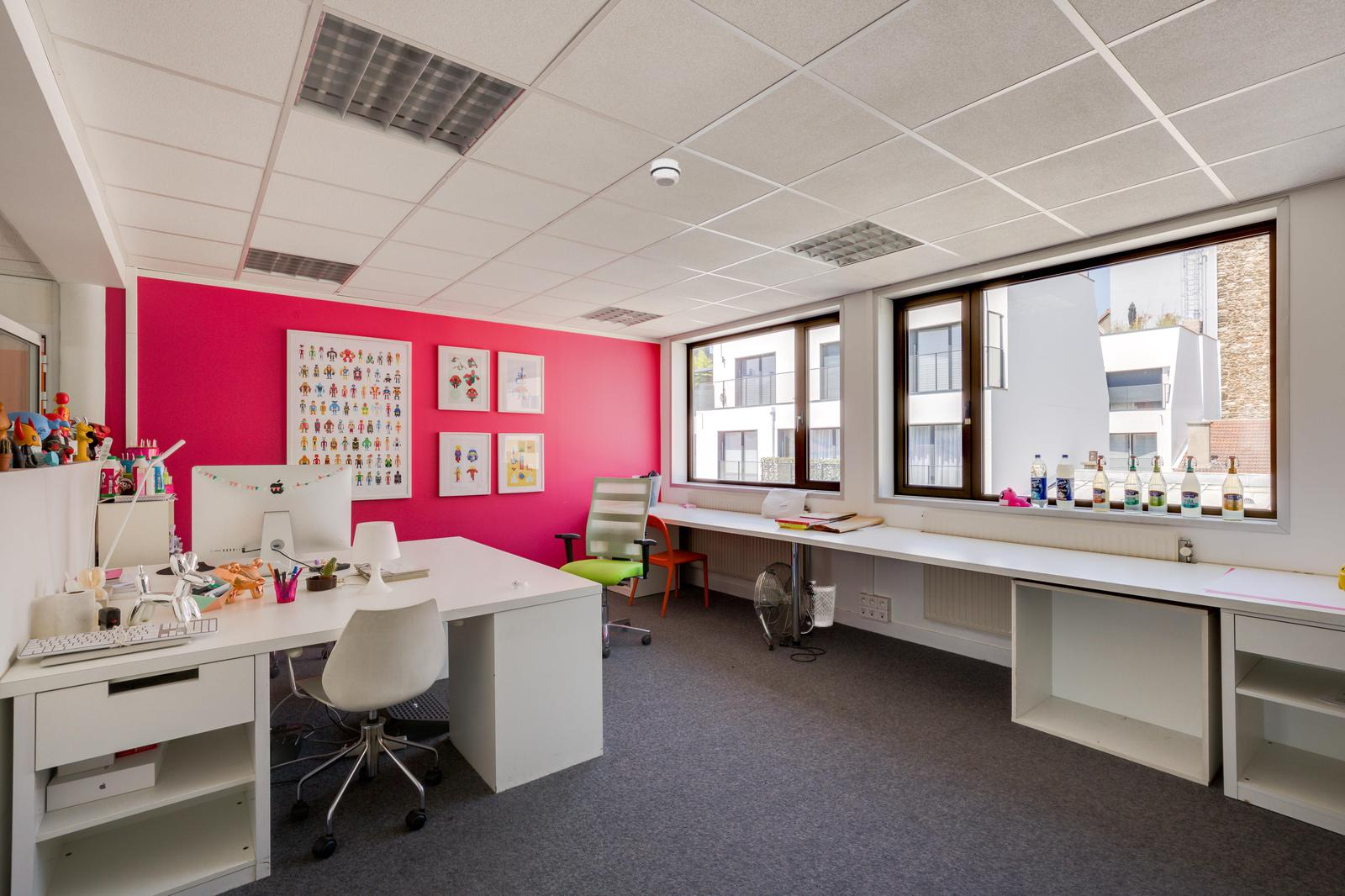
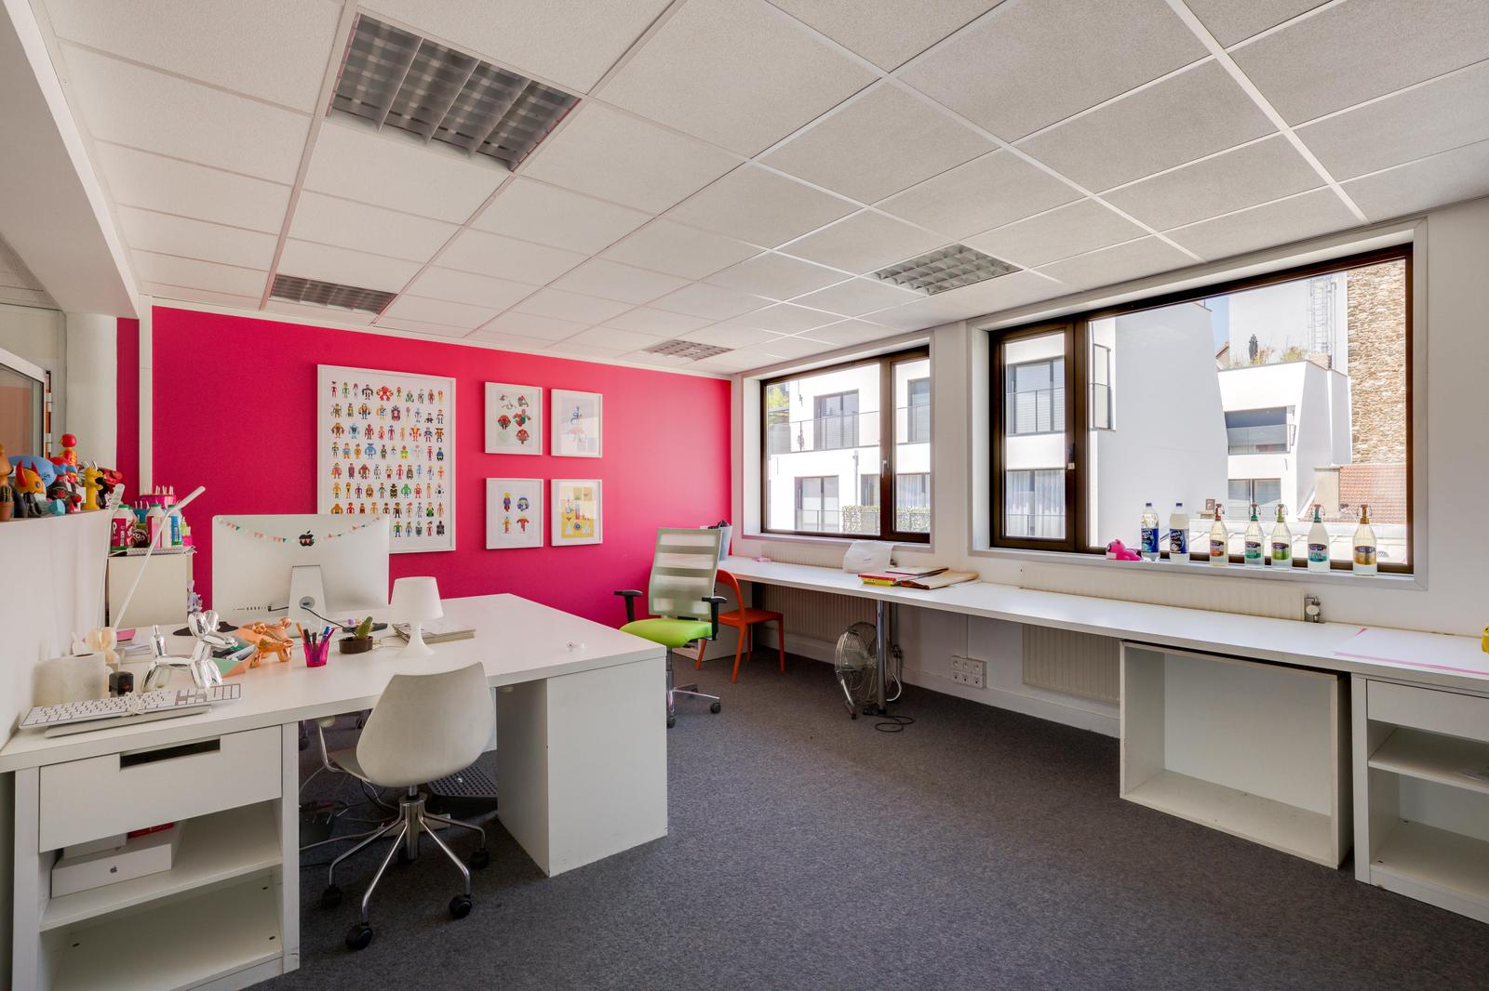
- smoke detector (665, 173)
- wastebasket (820, 603)
